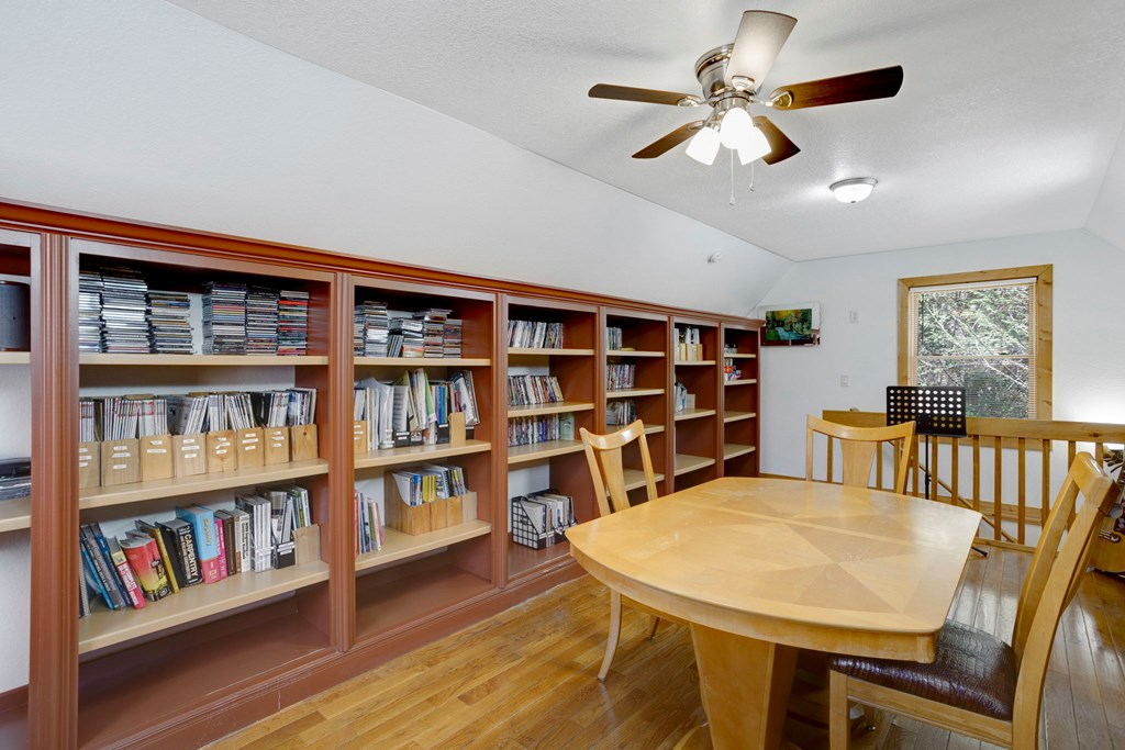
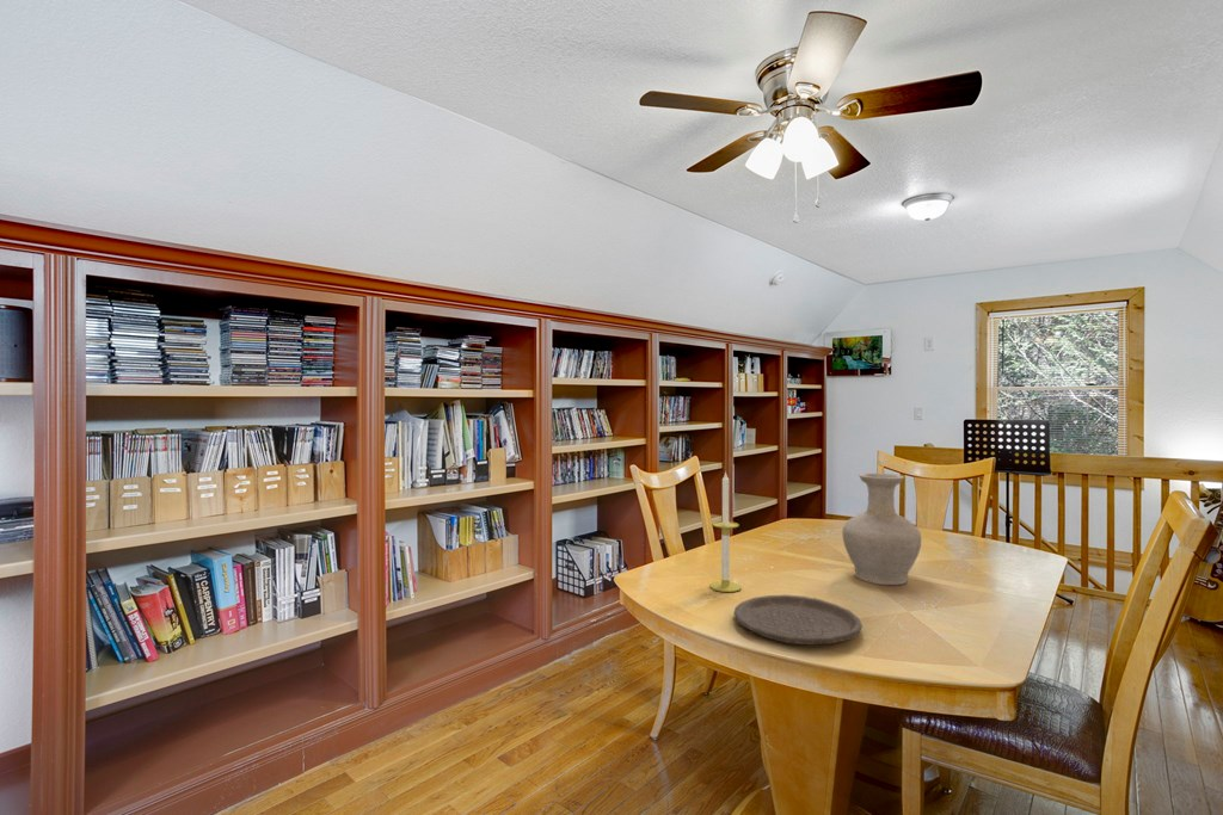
+ candle (725, 529)
+ plate (795, 619)
+ vase (880, 526)
